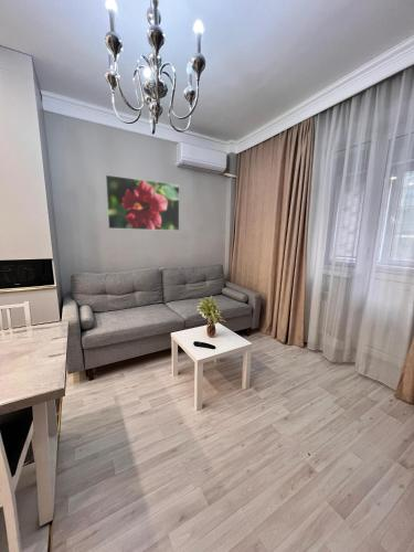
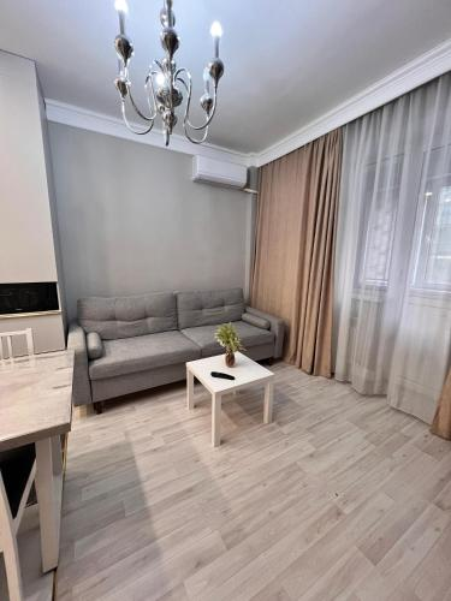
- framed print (146, 205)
